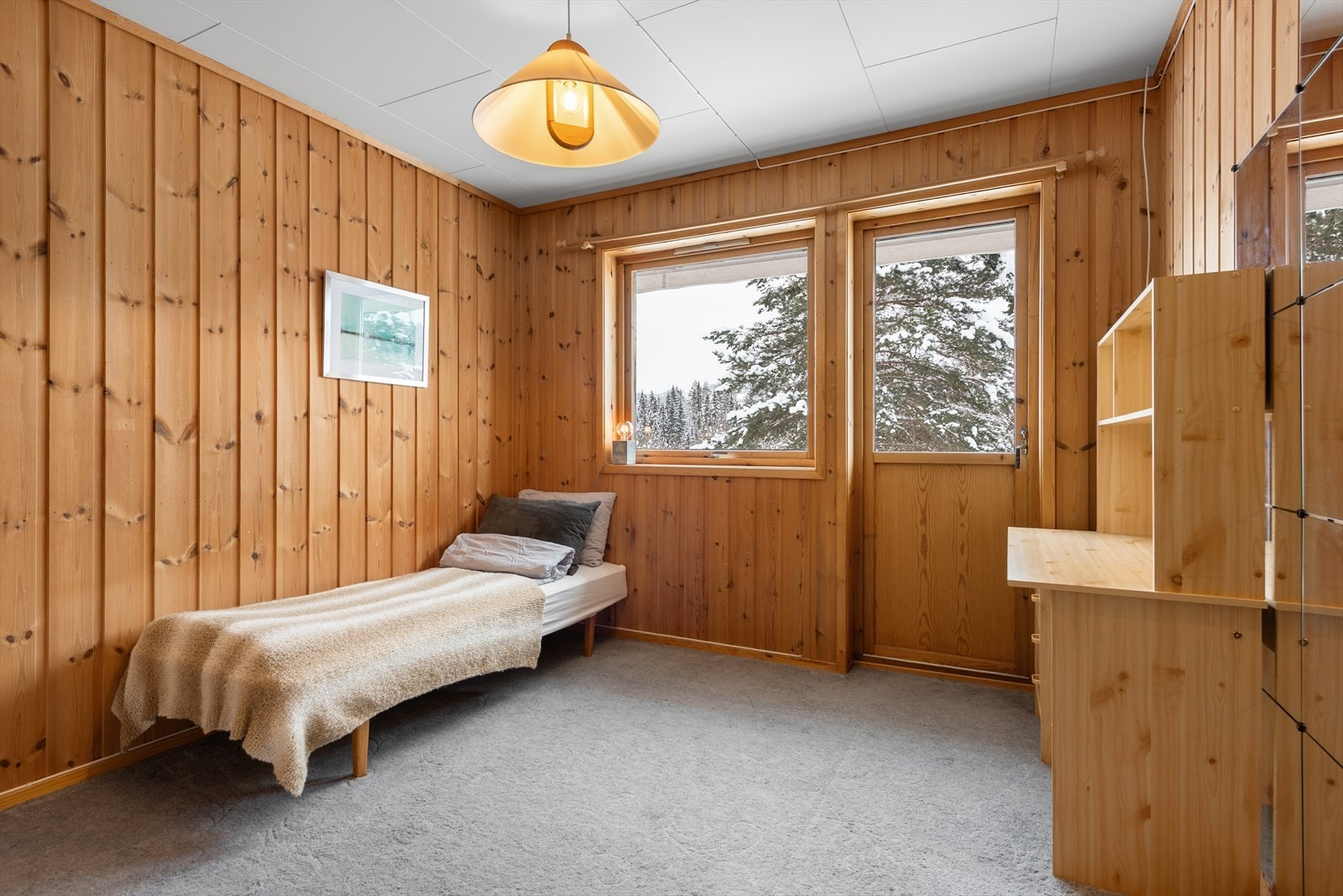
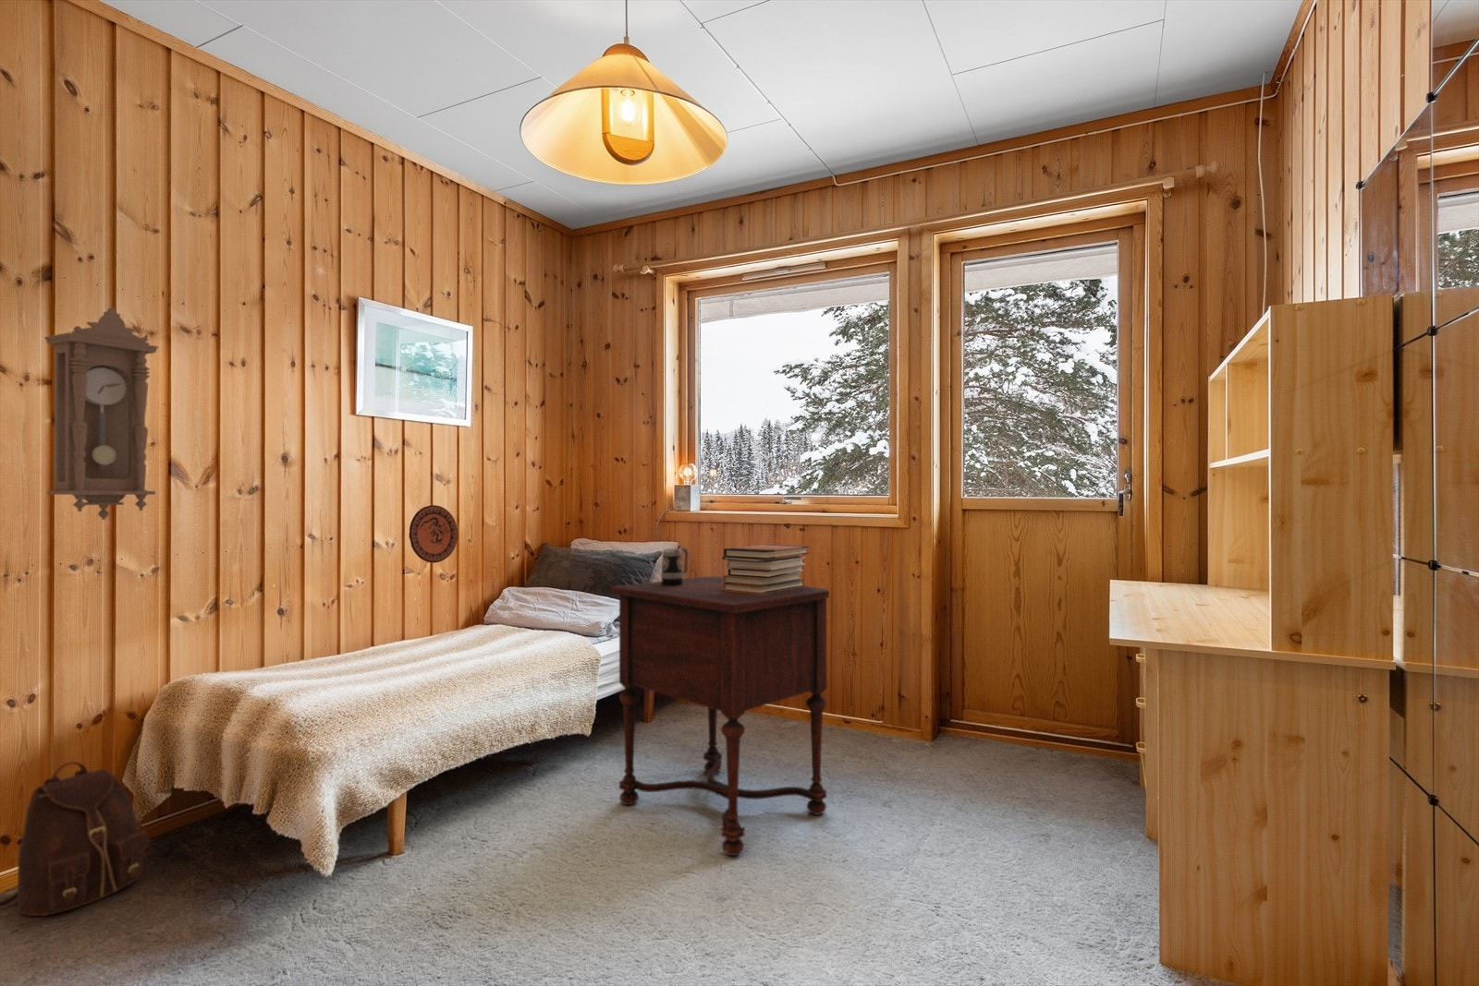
+ pendulum clock (102, 415)
+ backpack (80, 829)
+ book stack (766, 567)
+ side table (722, 697)
+ decorative plate (433, 534)
+ mug (676, 565)
